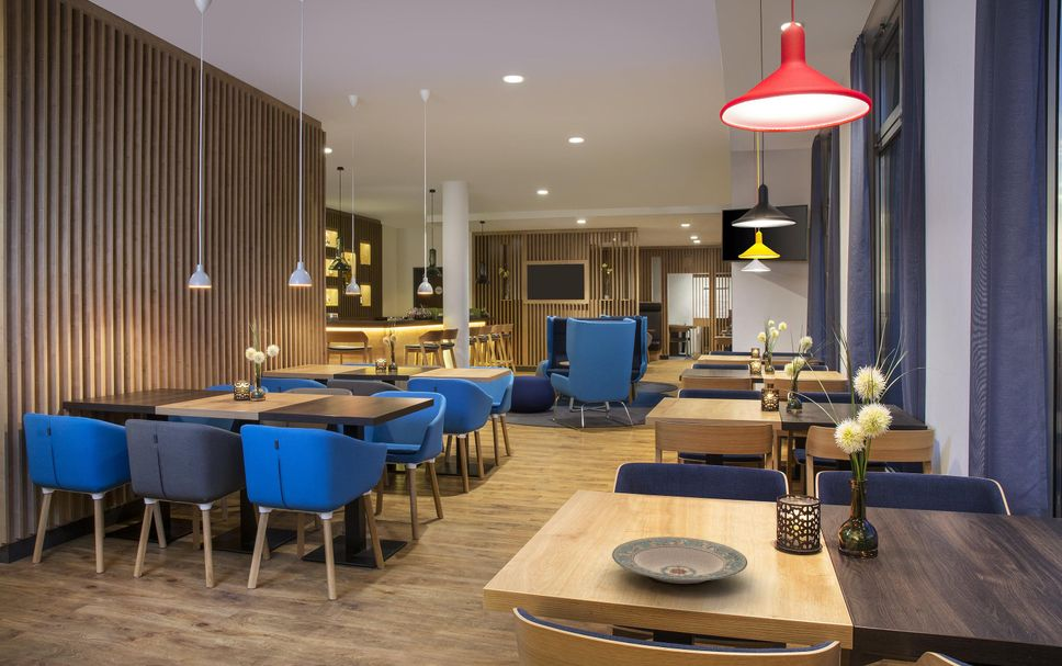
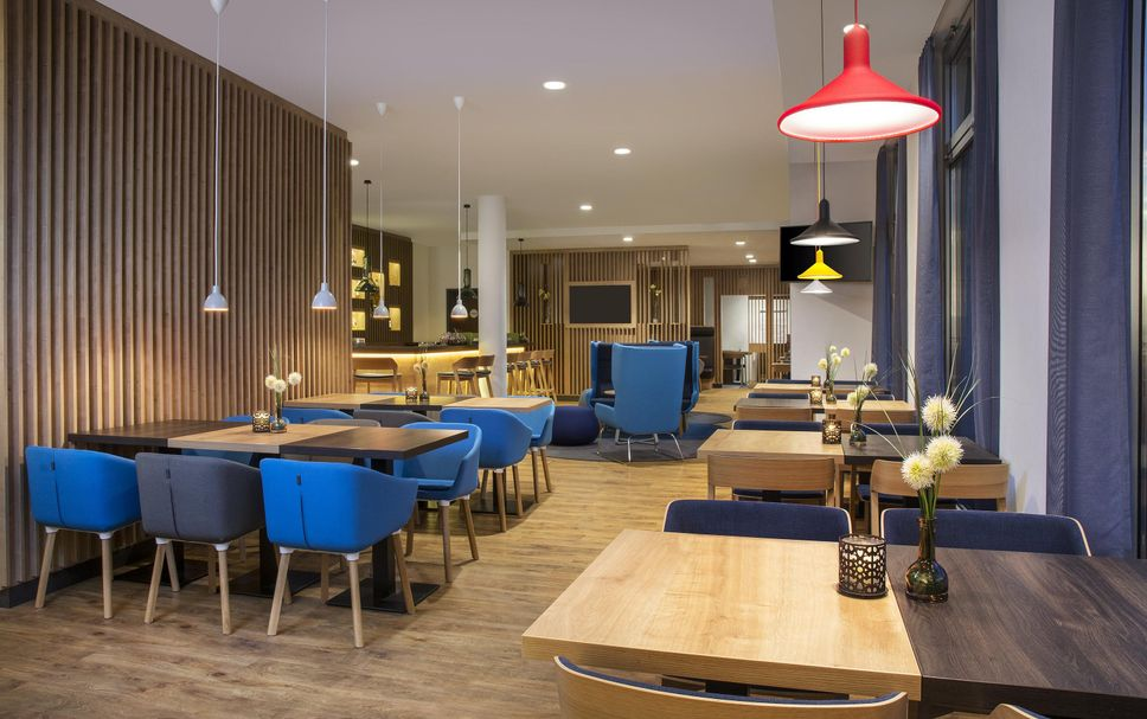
- plate (678, 564)
